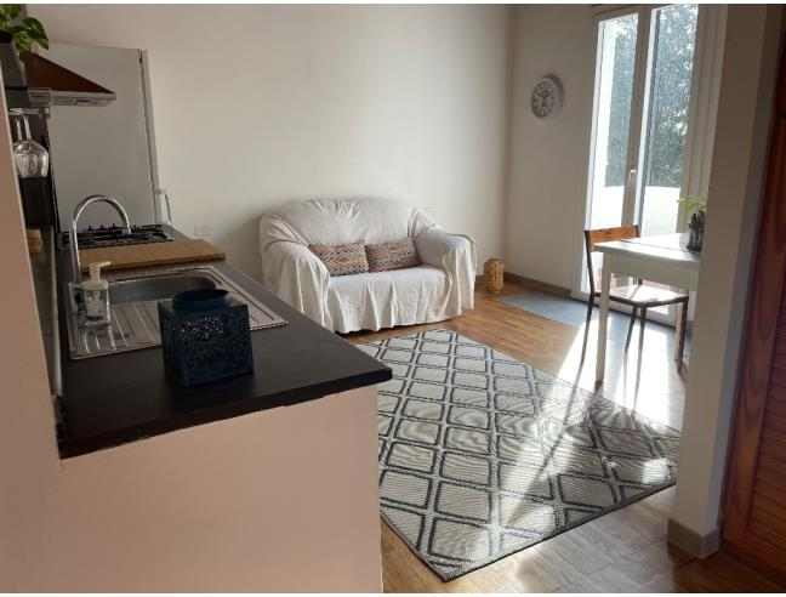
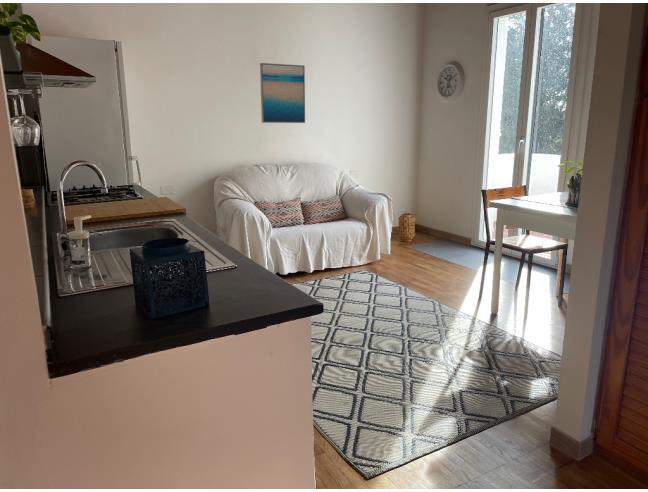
+ wall art (283, 94)
